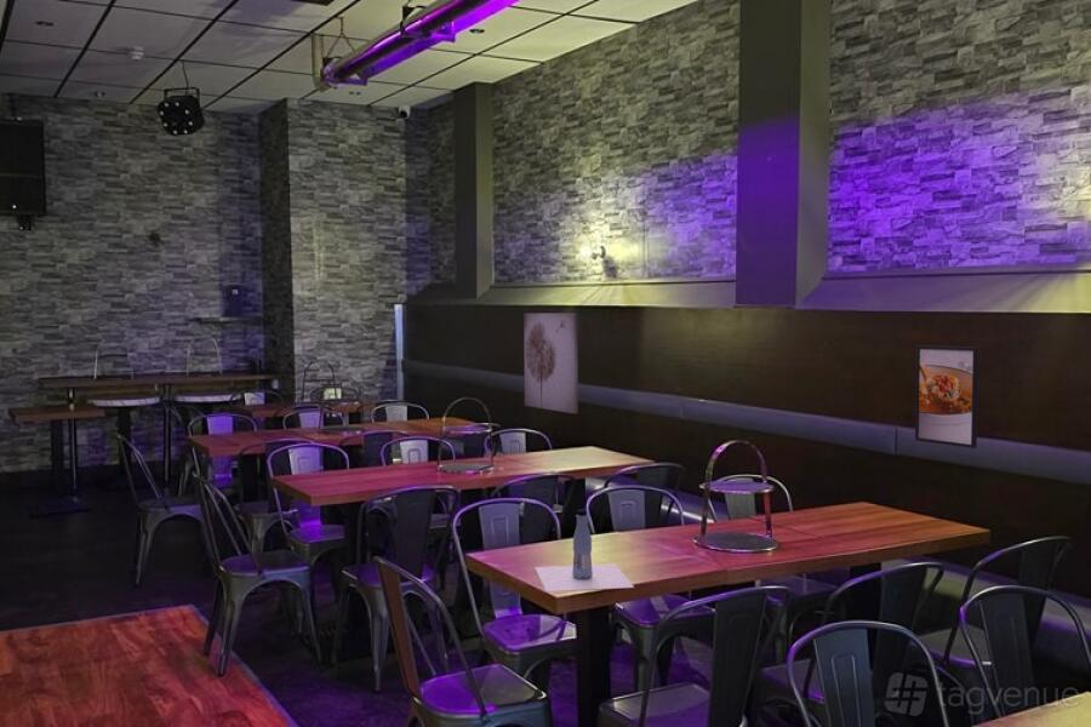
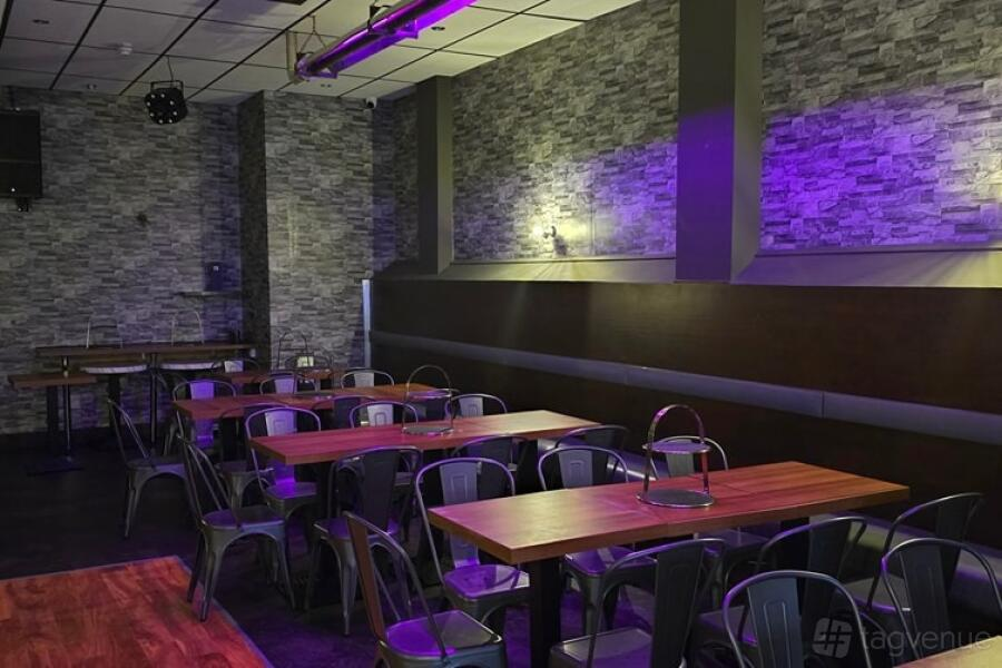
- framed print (946, 395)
- bottle (582, 543)
- wall art (549, 361)
